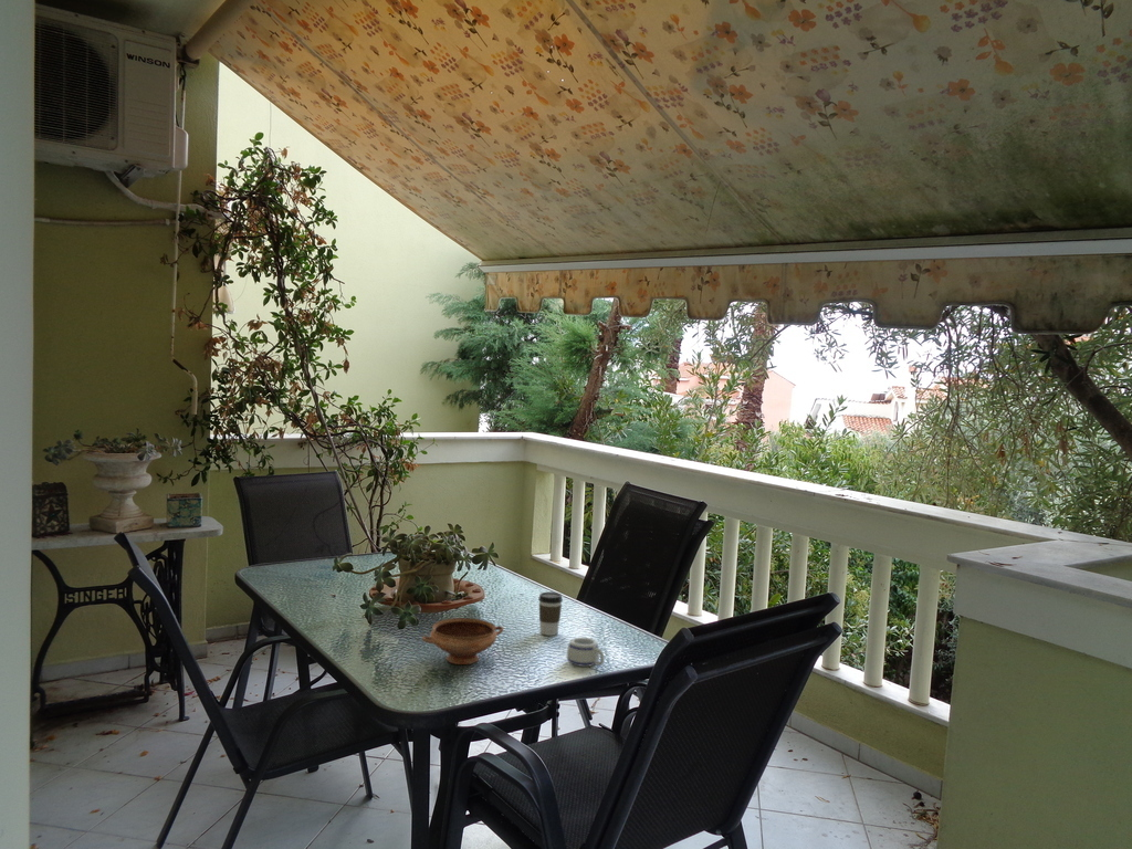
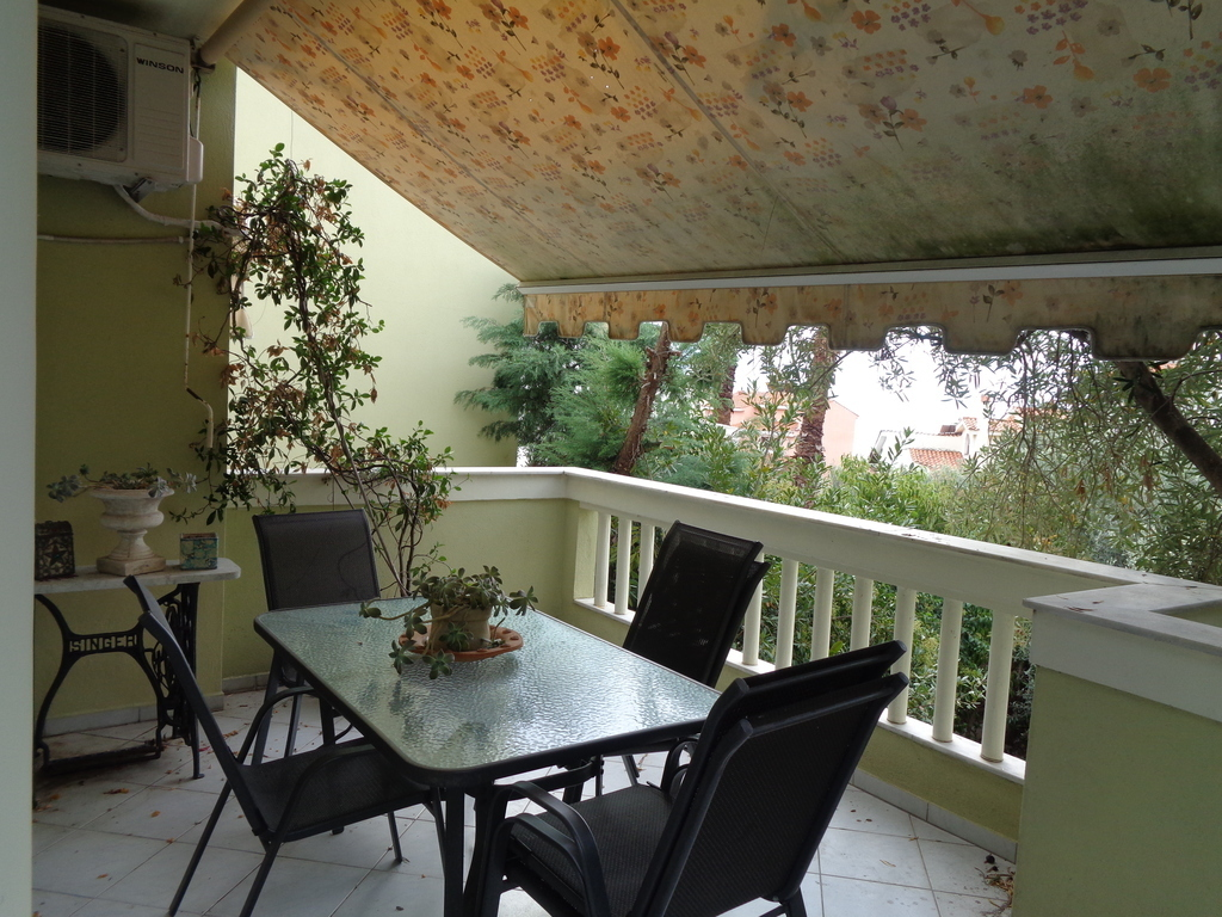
- coffee cup (549, 614)
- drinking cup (463, 642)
- mug (587, 652)
